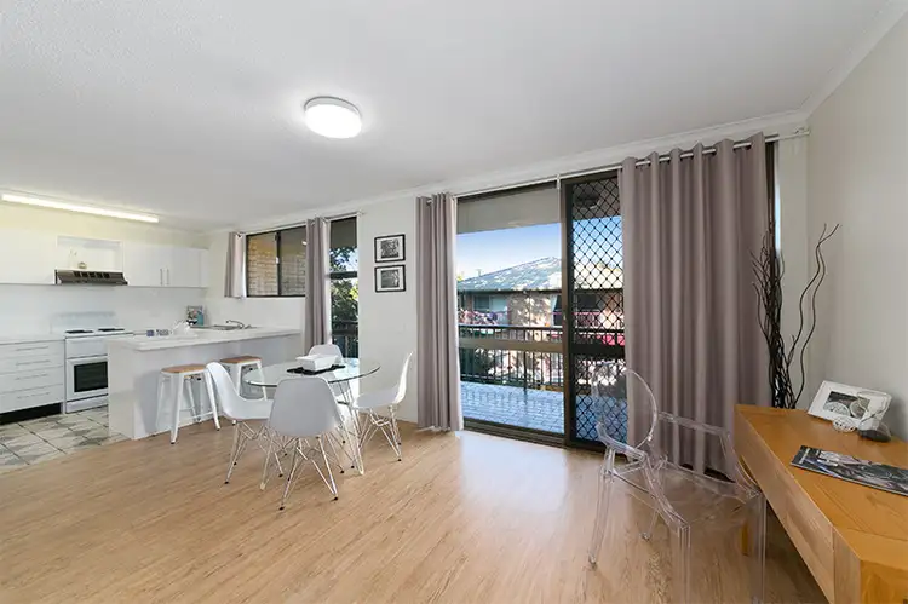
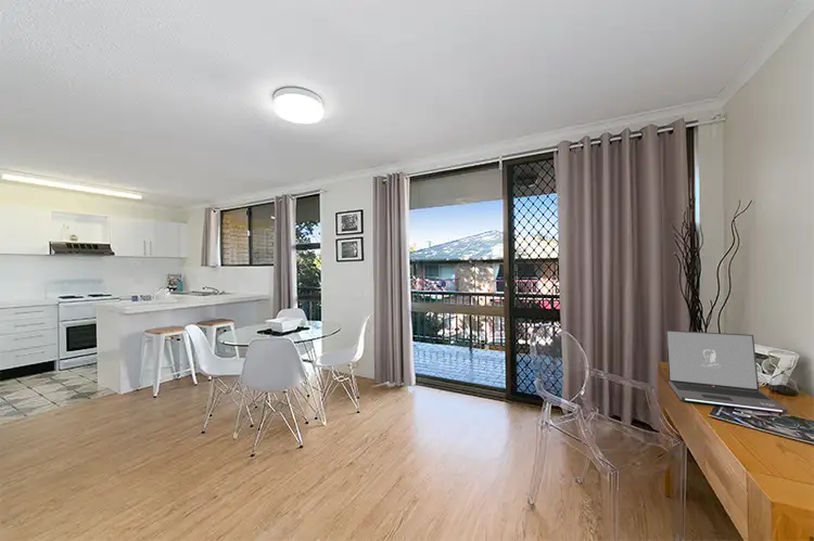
+ laptop (718, 365)
